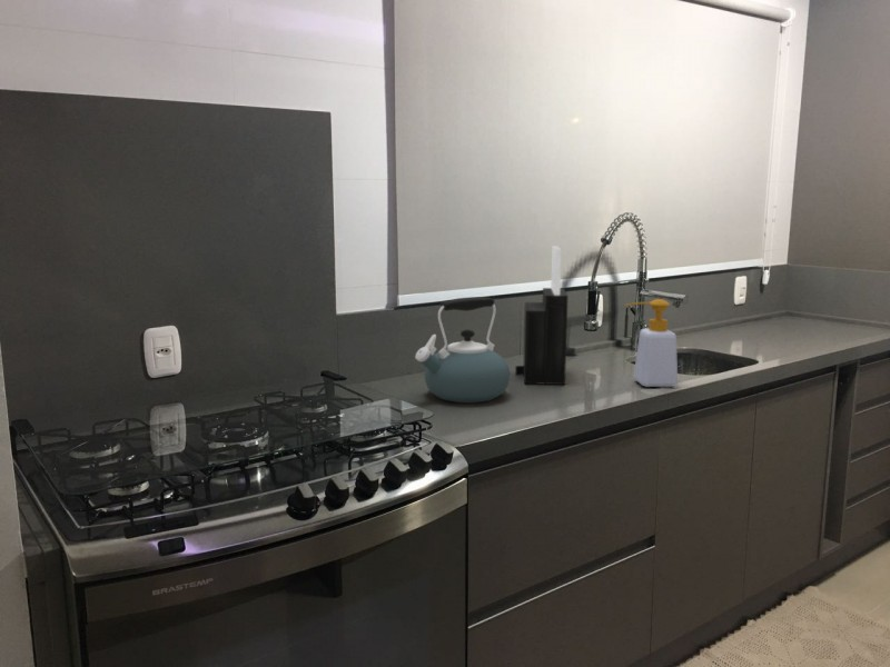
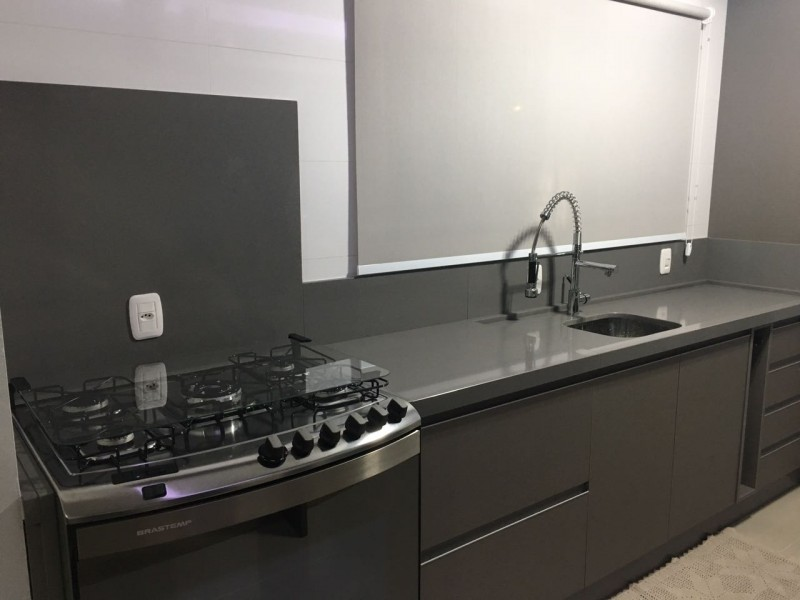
- kettle (459, 347)
- knife block (541, 312)
- soap bottle (649, 341)
